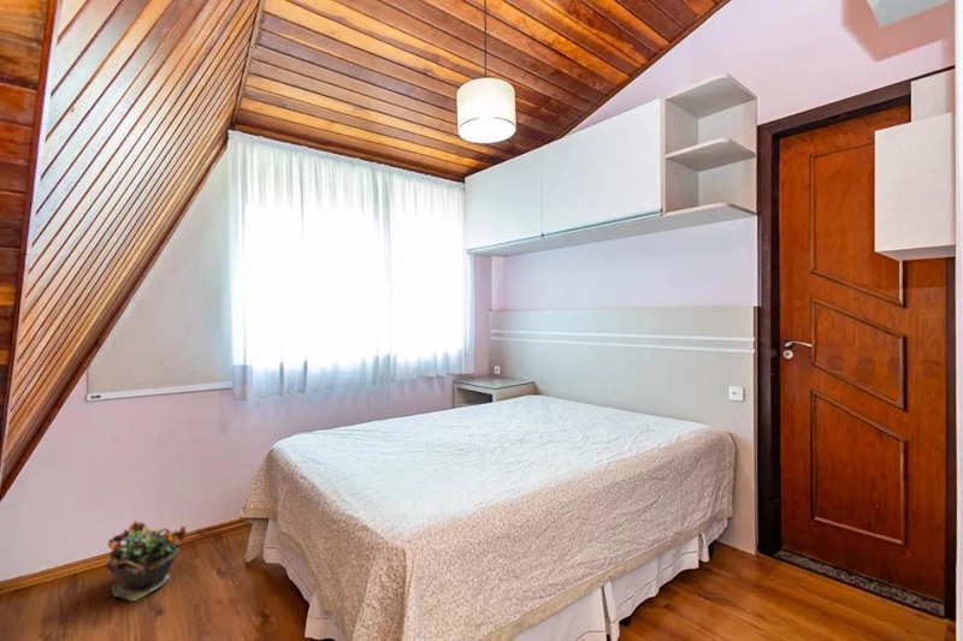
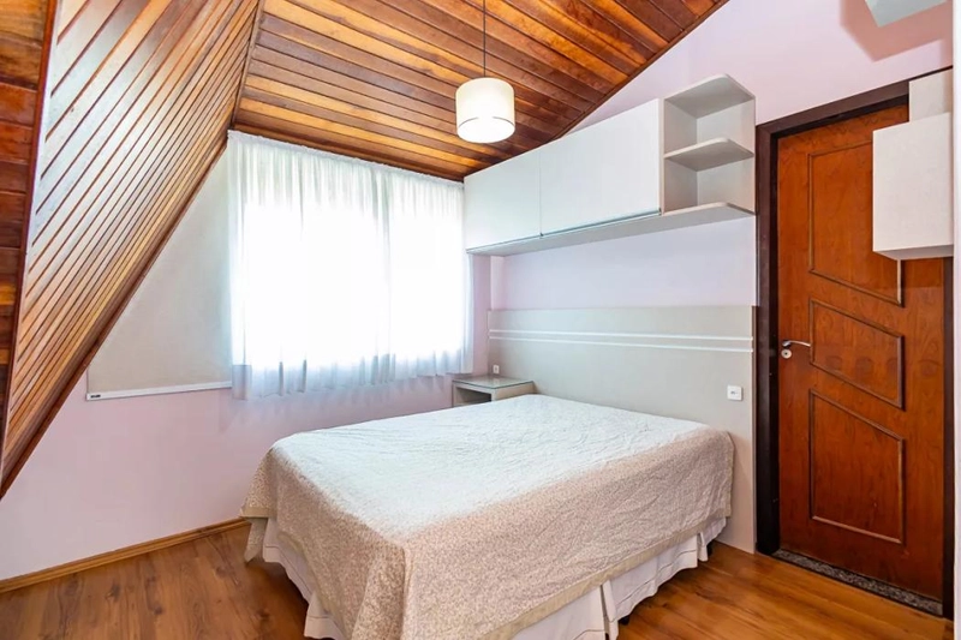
- potted plant (147, 551)
